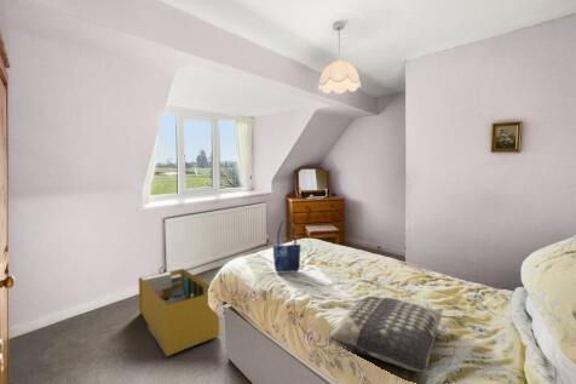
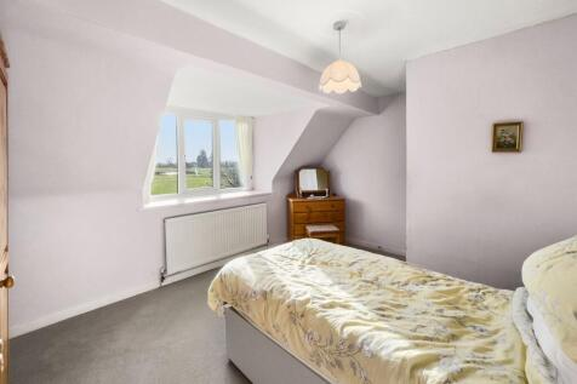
- storage bin (177, 304)
- cushion (388, 325)
- shopping bag (287, 246)
